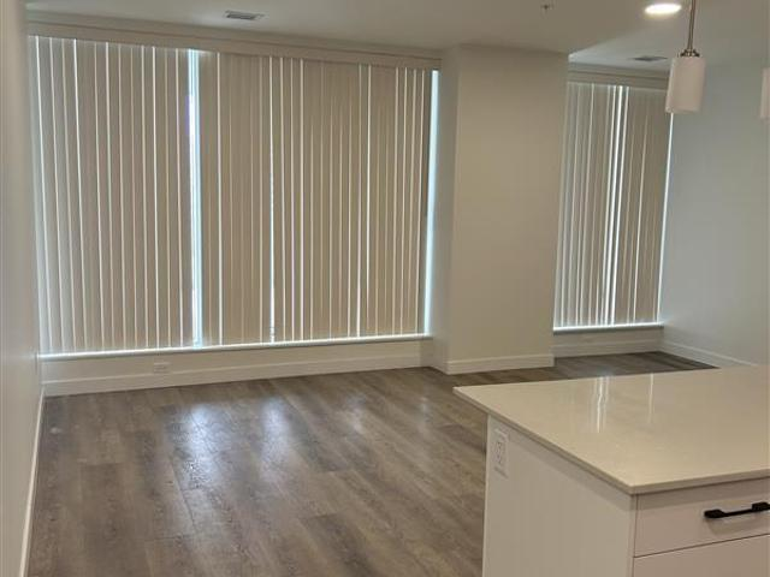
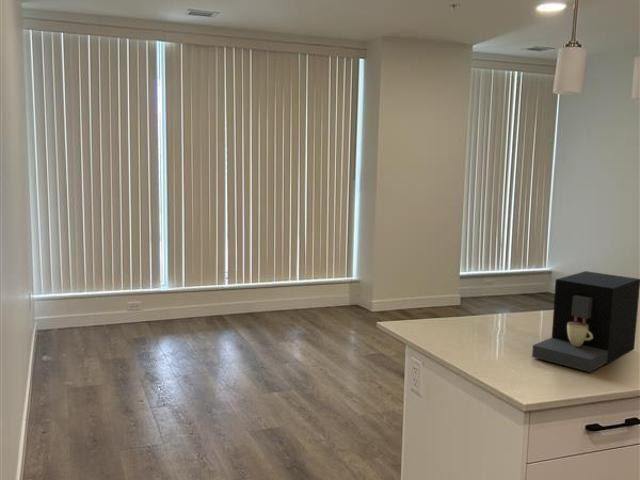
+ coffee maker (587, 318)
